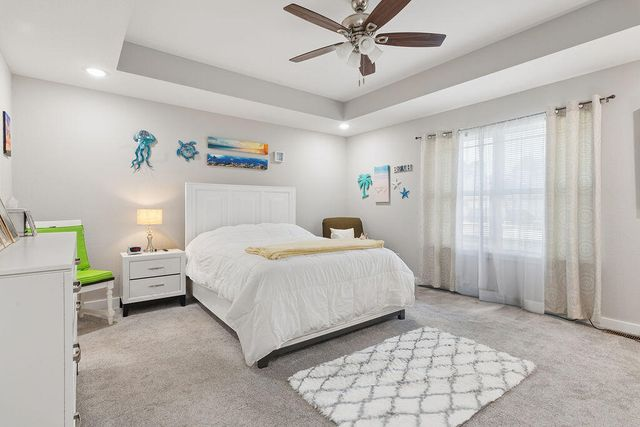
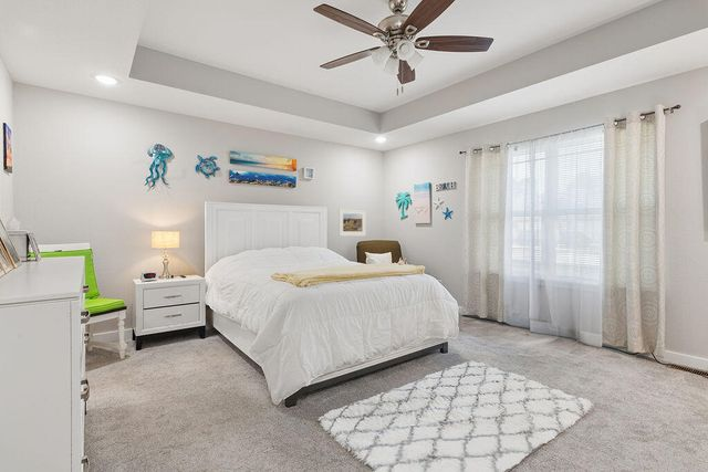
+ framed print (352, 222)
